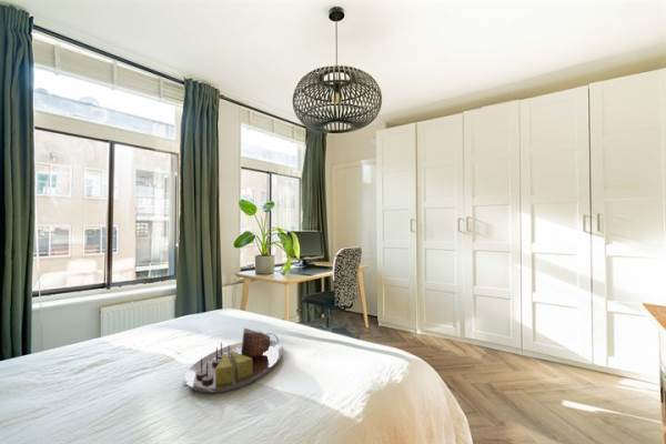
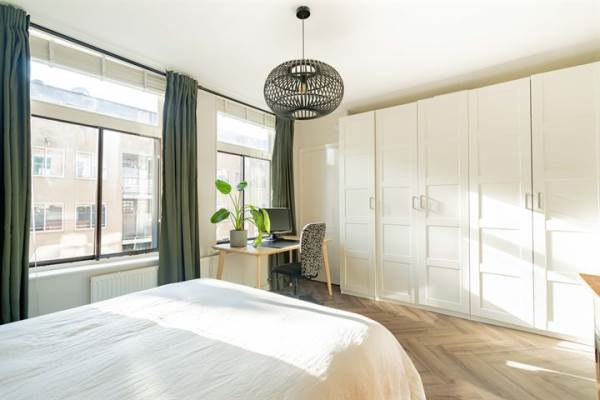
- serving tray (239, 349)
